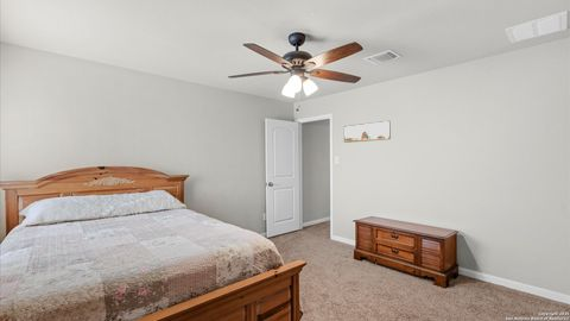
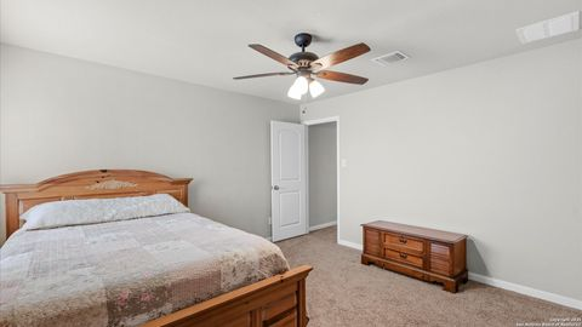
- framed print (365, 132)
